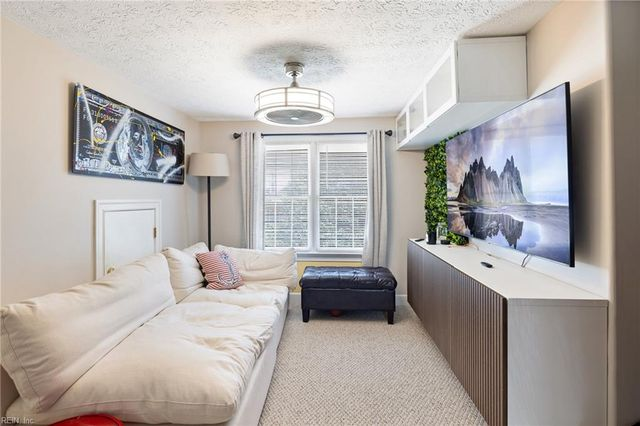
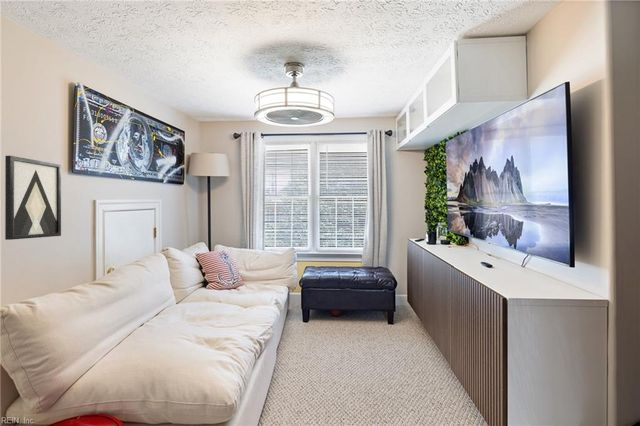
+ wall art (35, 199)
